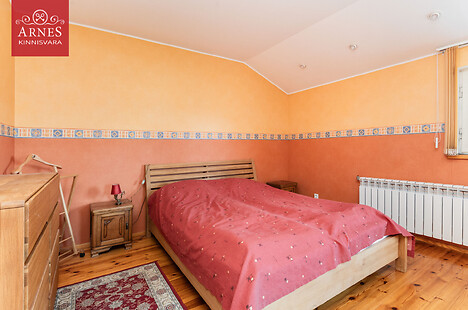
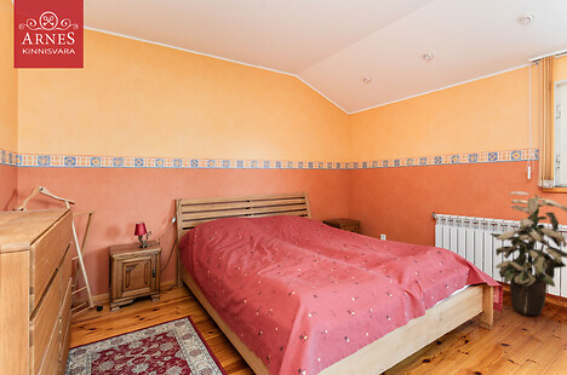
+ indoor plant (527, 250)
